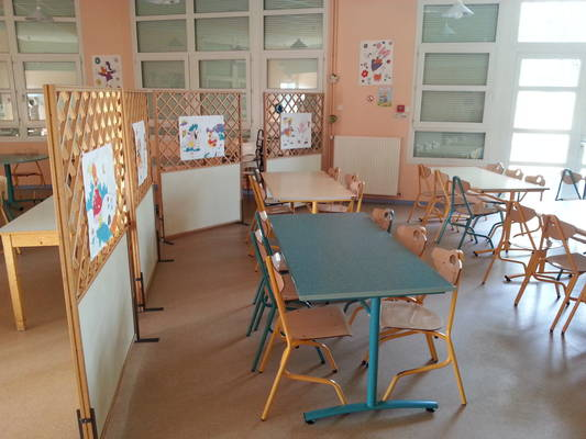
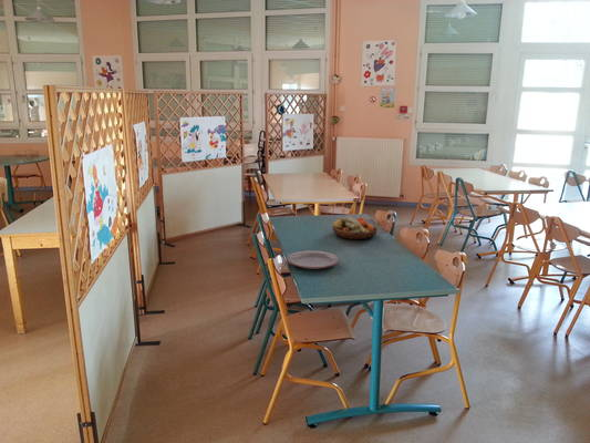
+ fruit bowl (354, 225)
+ plate (312, 260)
